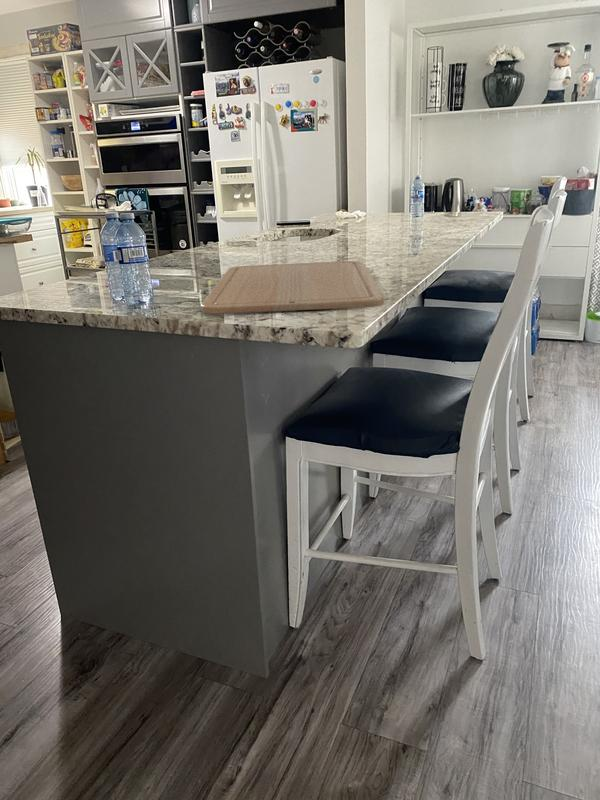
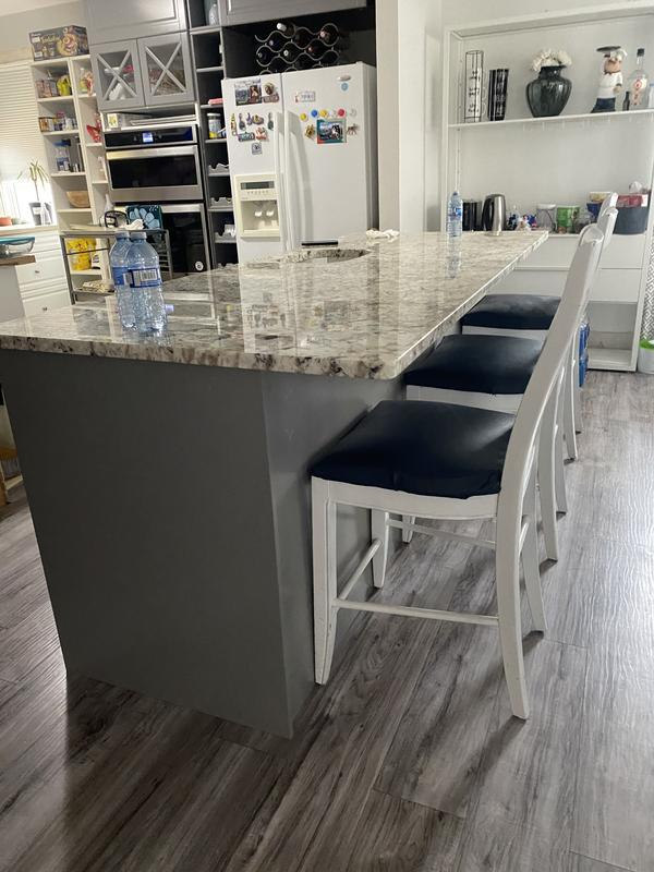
- chopping board (294, 282)
